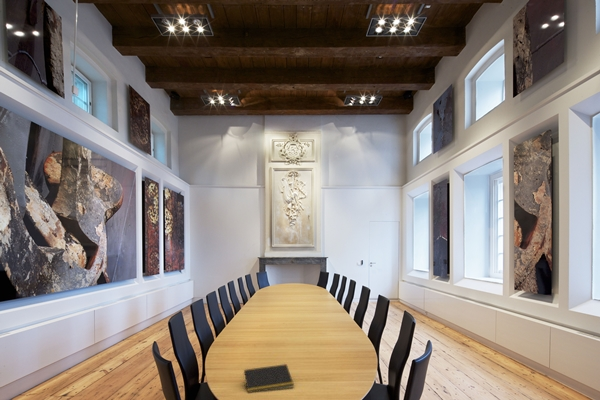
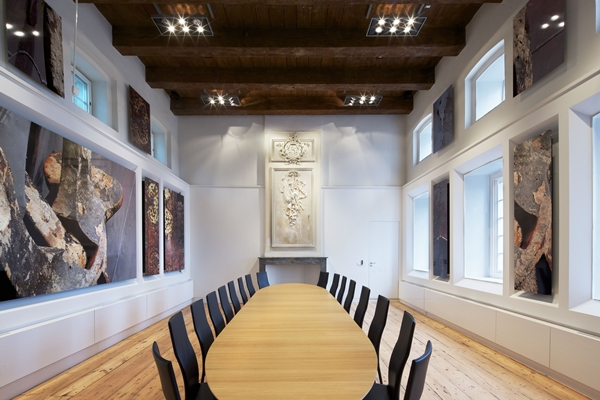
- notepad (268, 378)
